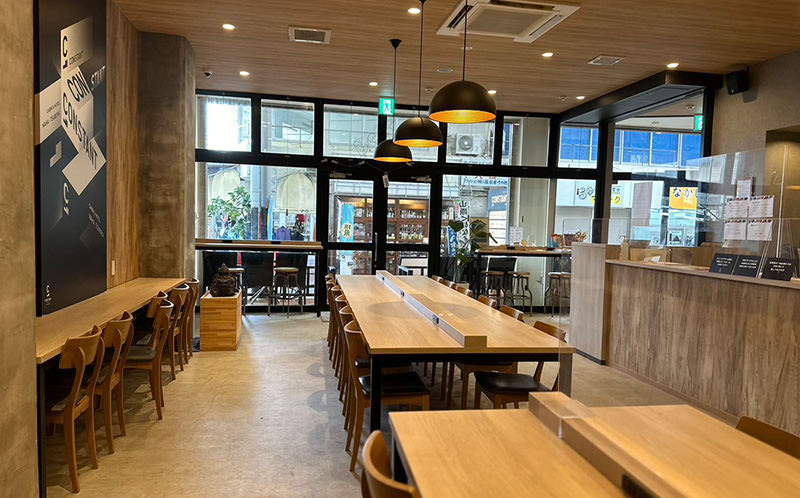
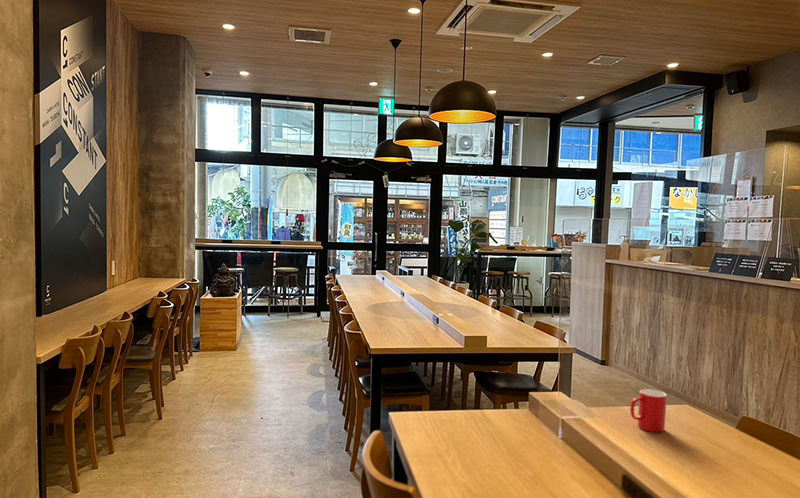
+ cup (646, 410)
